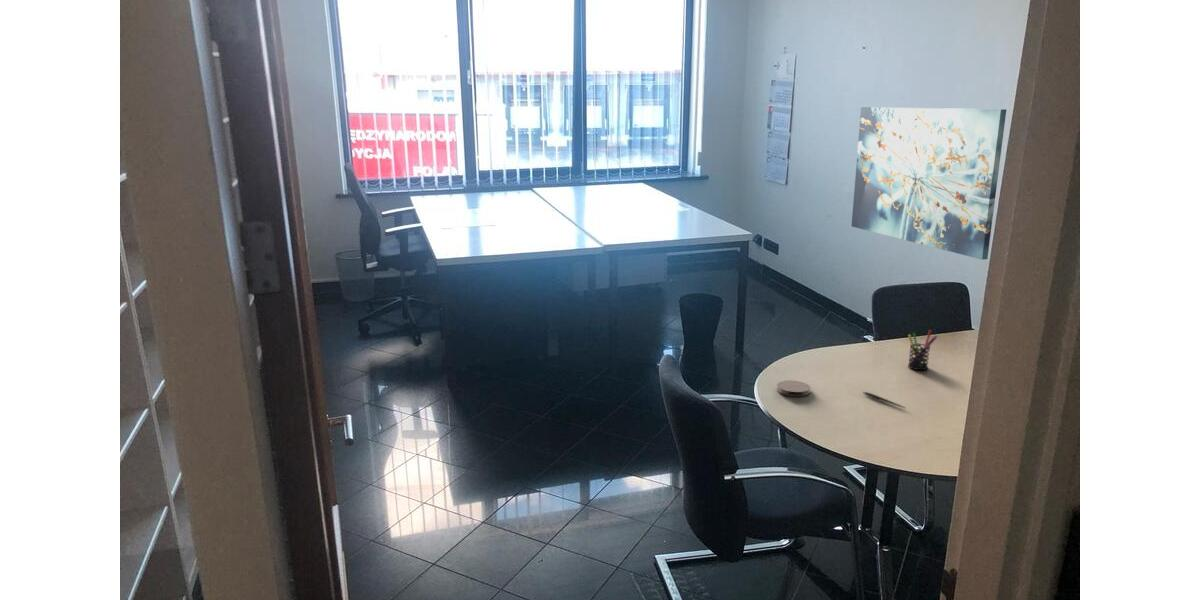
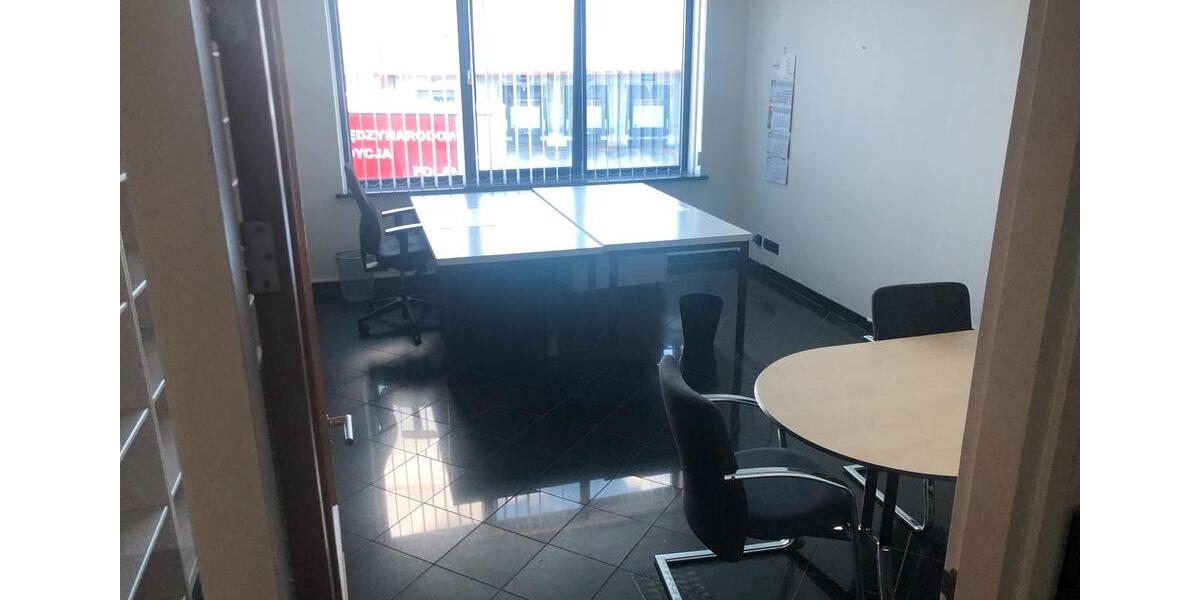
- wall art (918, 176)
- coaster (793, 388)
- pen holder (920, 348)
- pen (883, 399)
